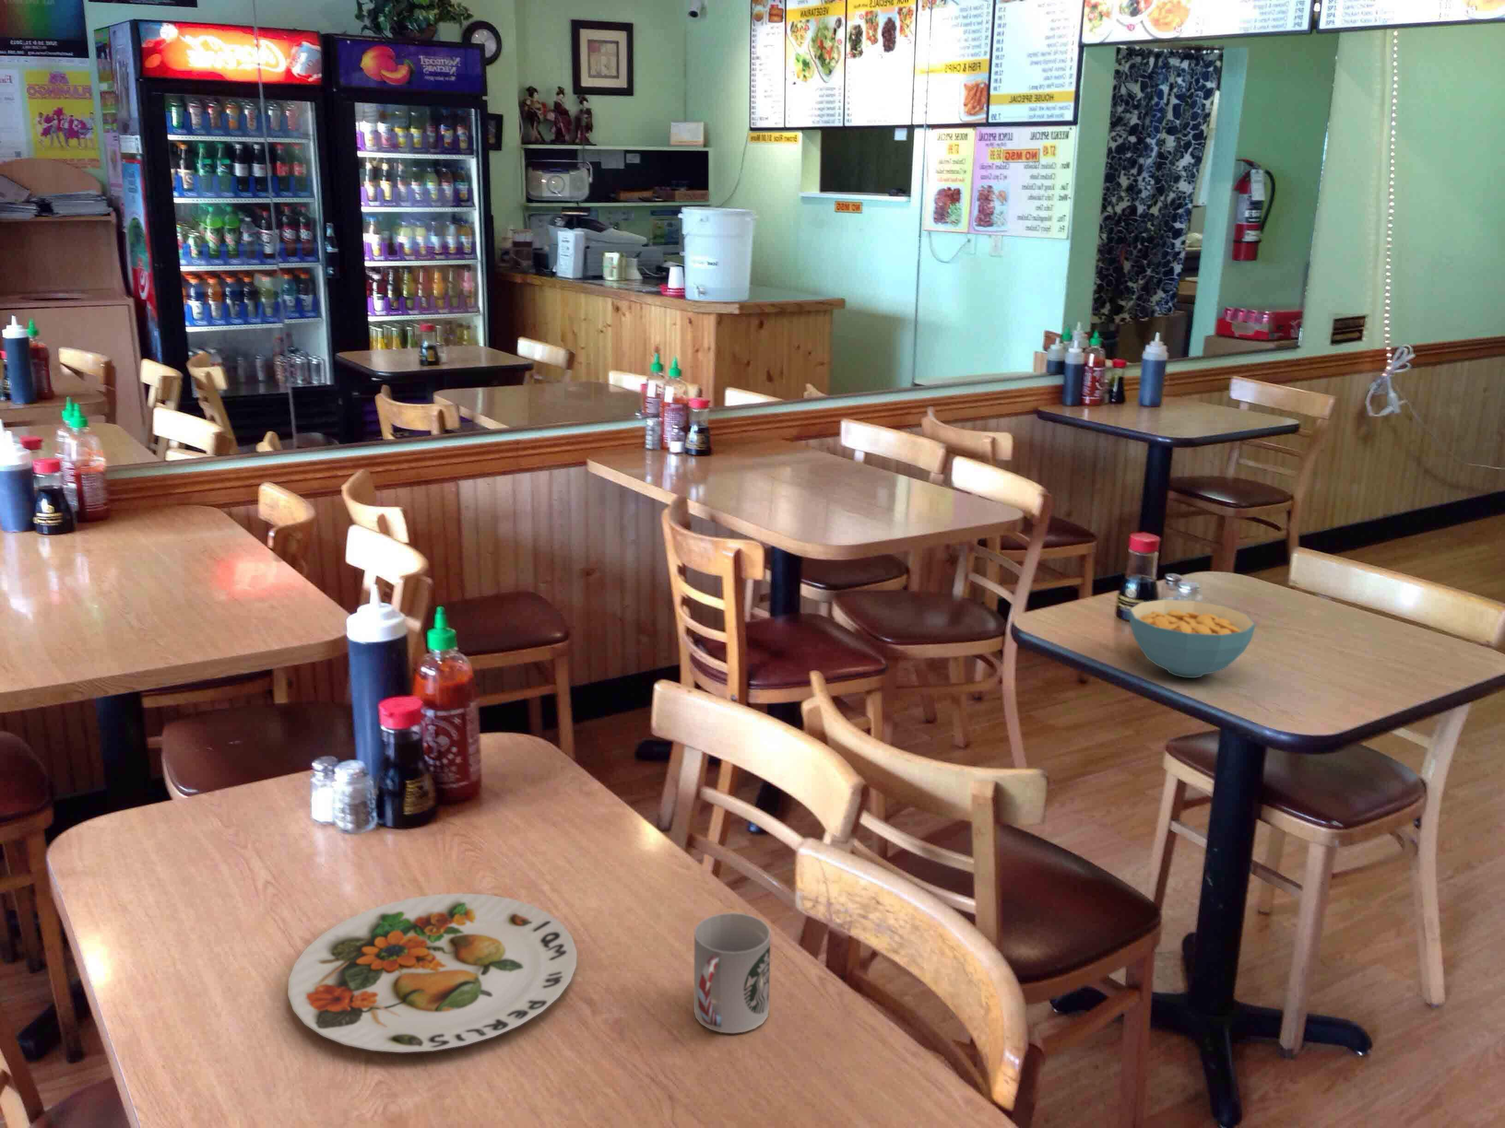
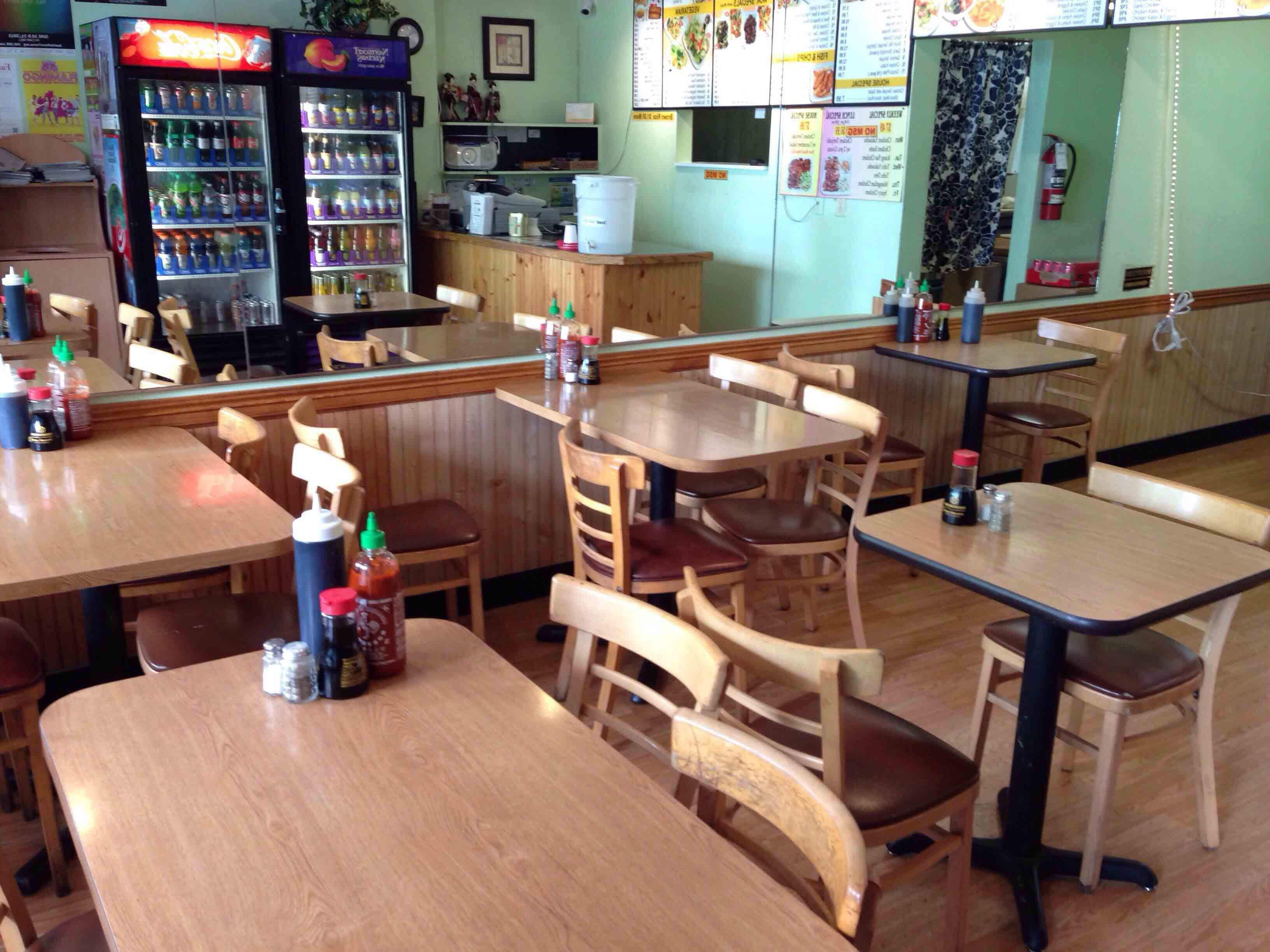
- plate (436, 968)
- cup (725, 980)
- cereal bowl (1189, 645)
